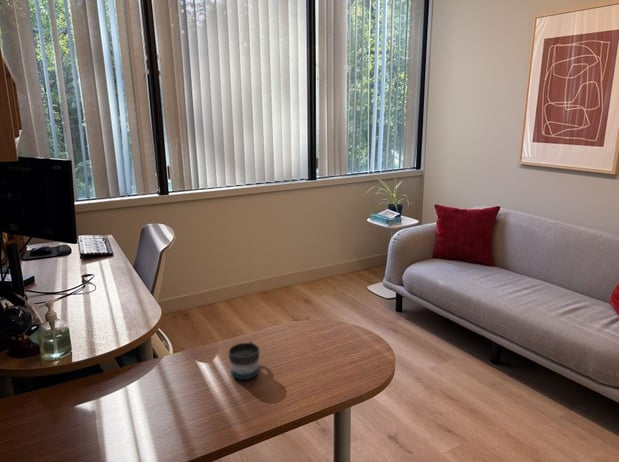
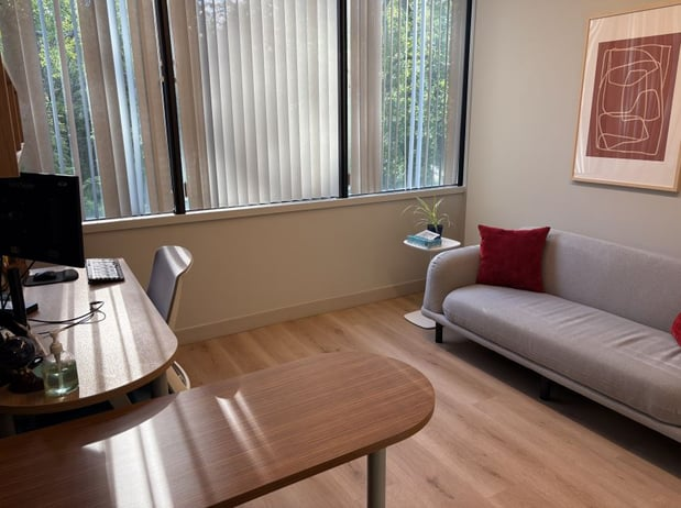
- mug (243, 359)
